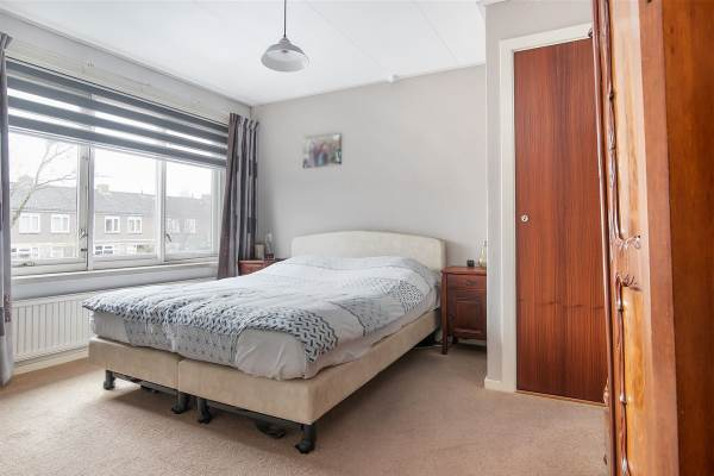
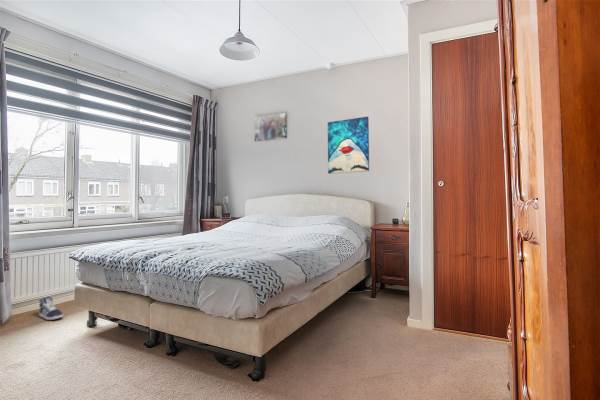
+ sneaker (50, 307)
+ wall art (347, 146)
